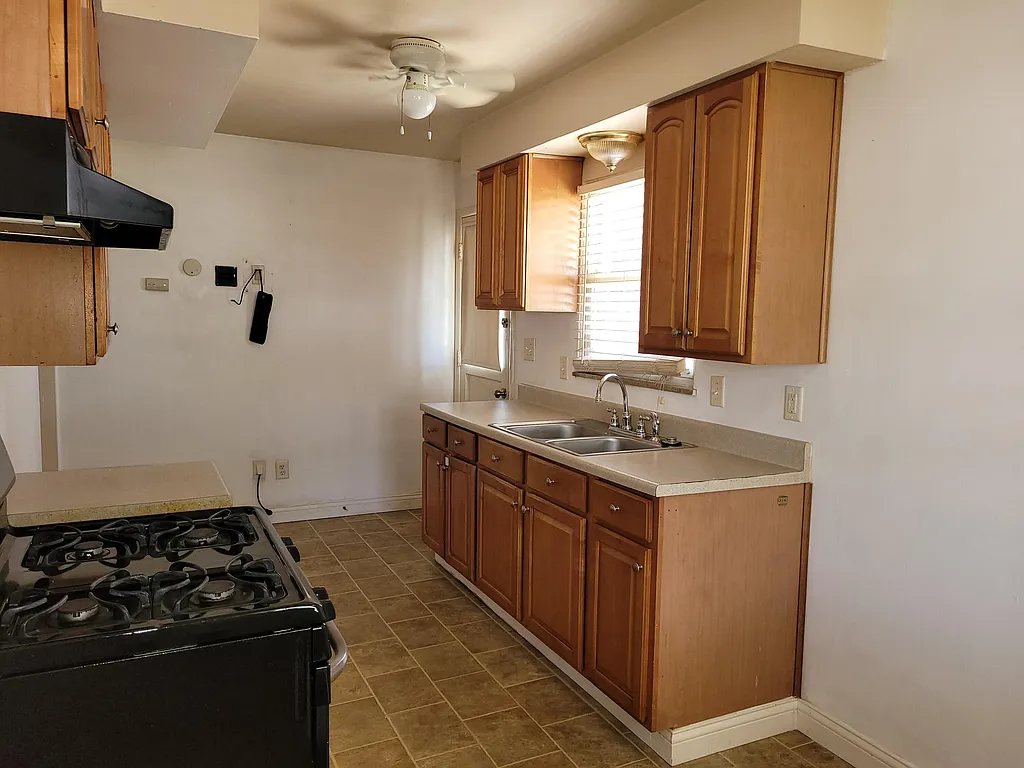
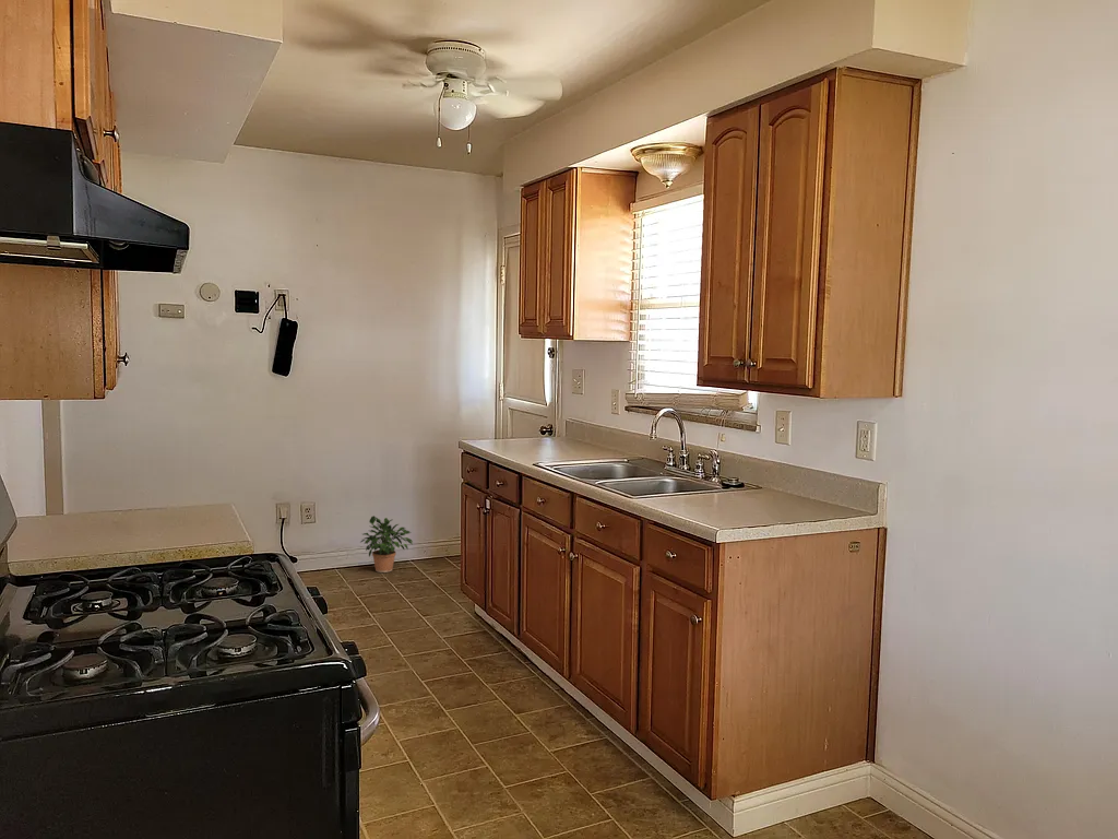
+ potted plant (388, 541)
